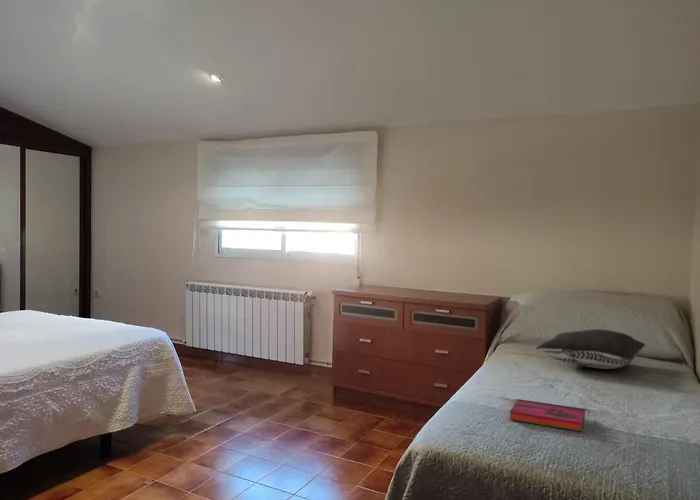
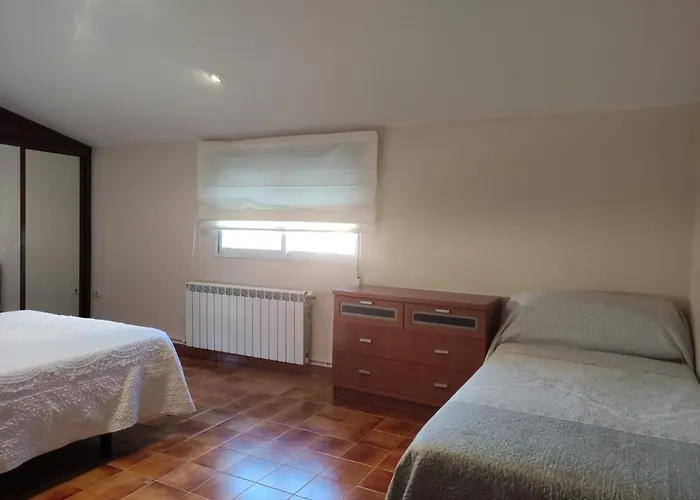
- hardback book (547, 414)
- pillow (591, 347)
